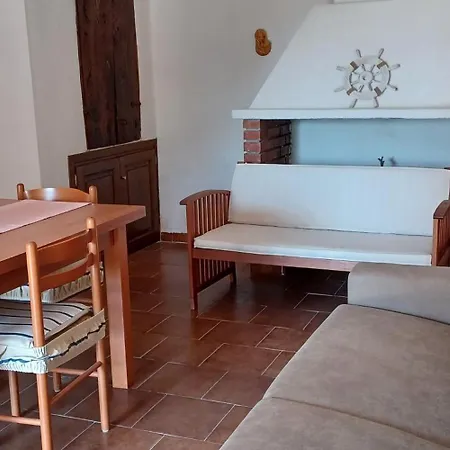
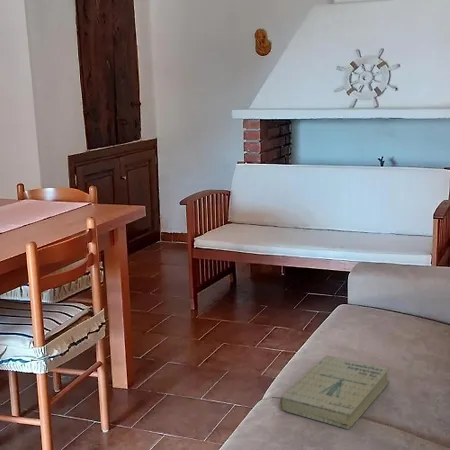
+ book (336, 388)
